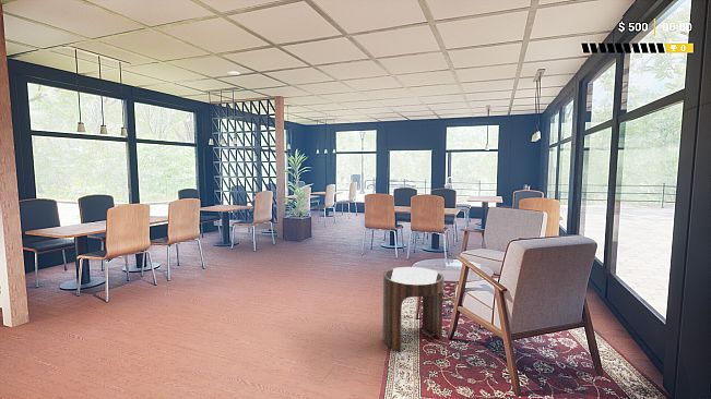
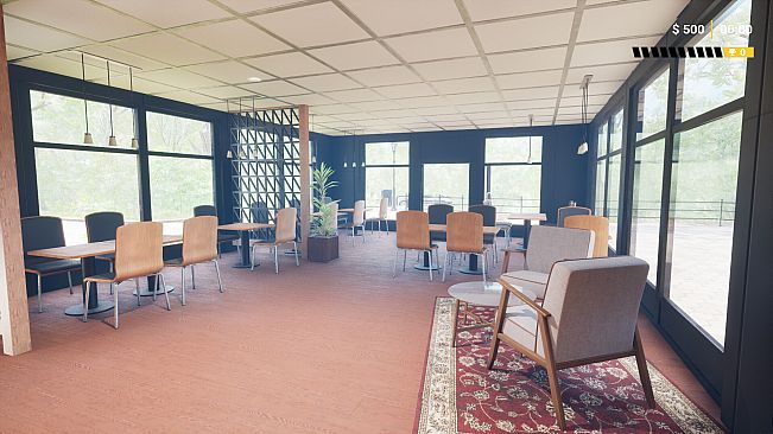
- side table (410, 297)
